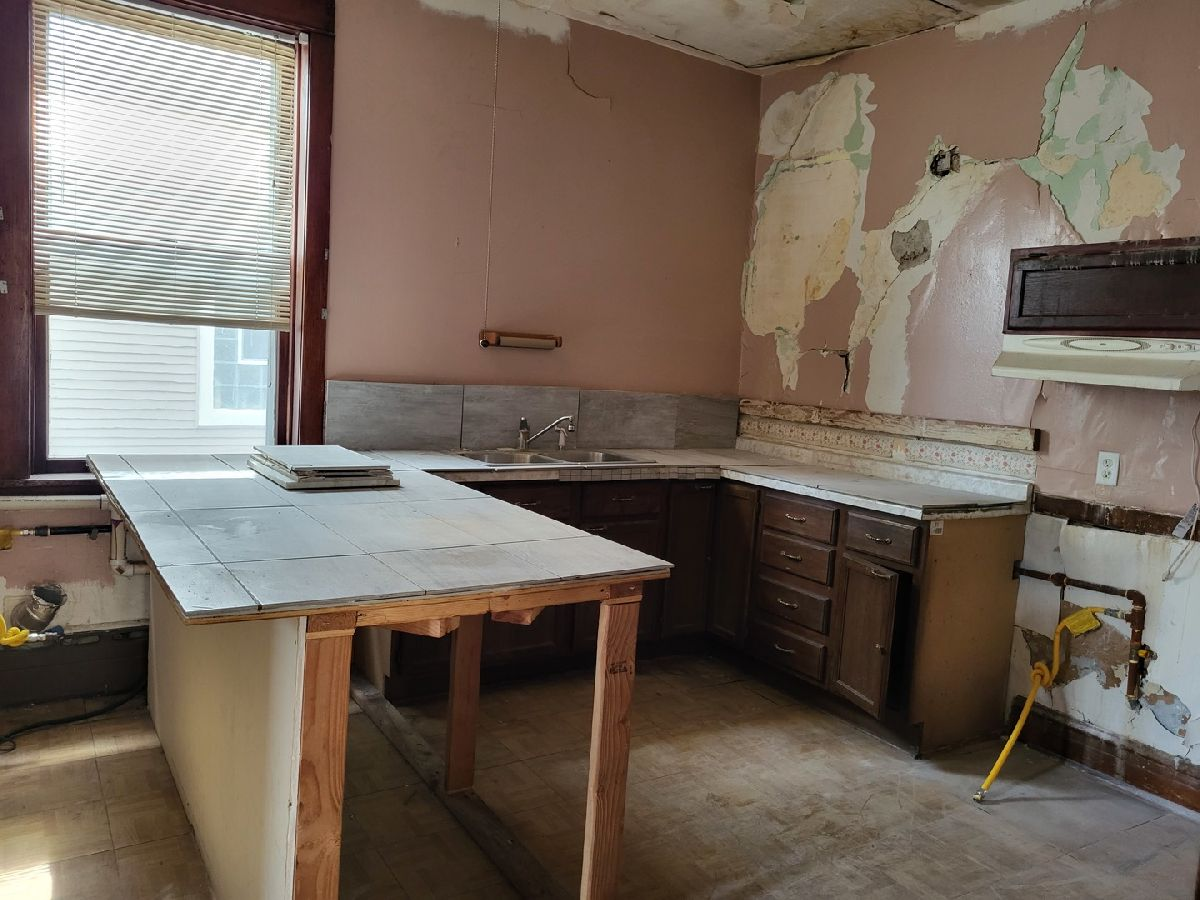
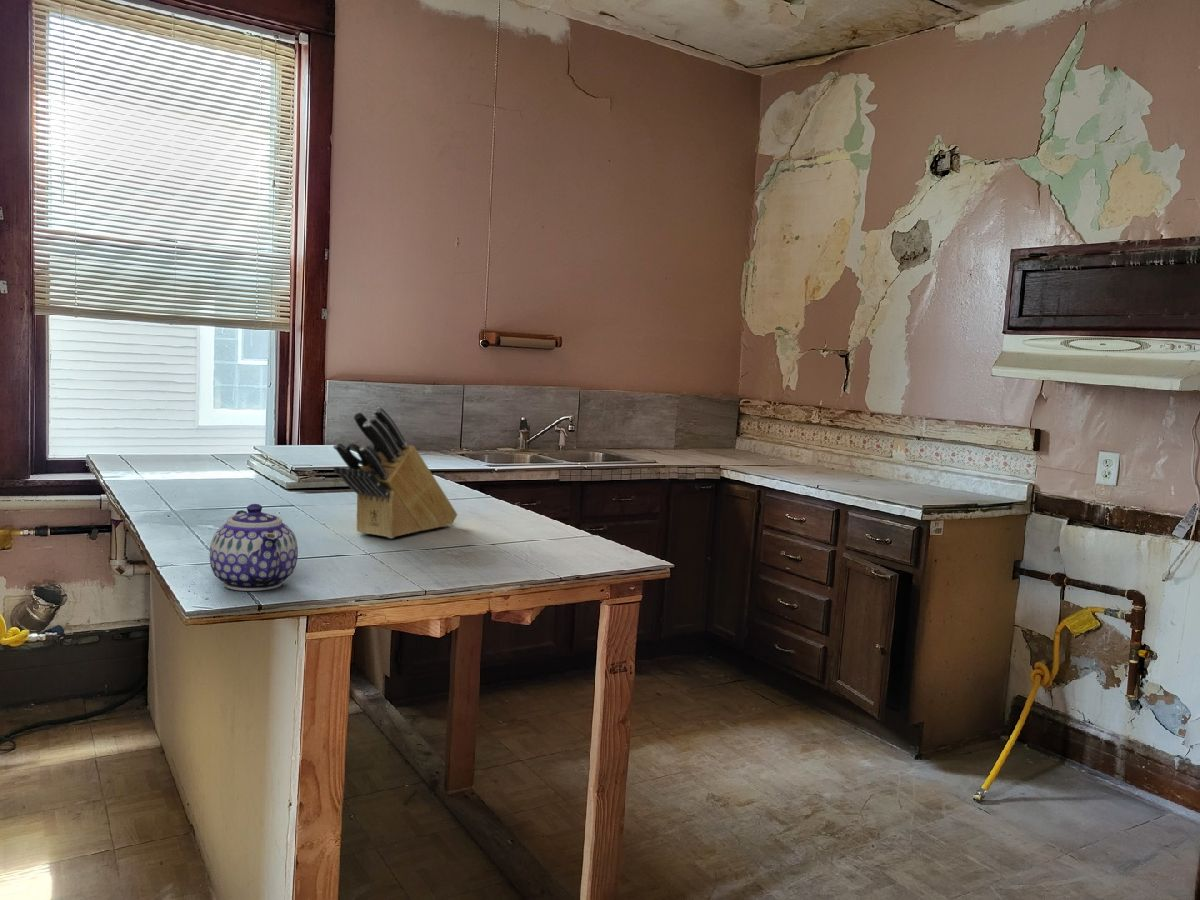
+ teapot (254, 544)
+ knife block (398, 469)
